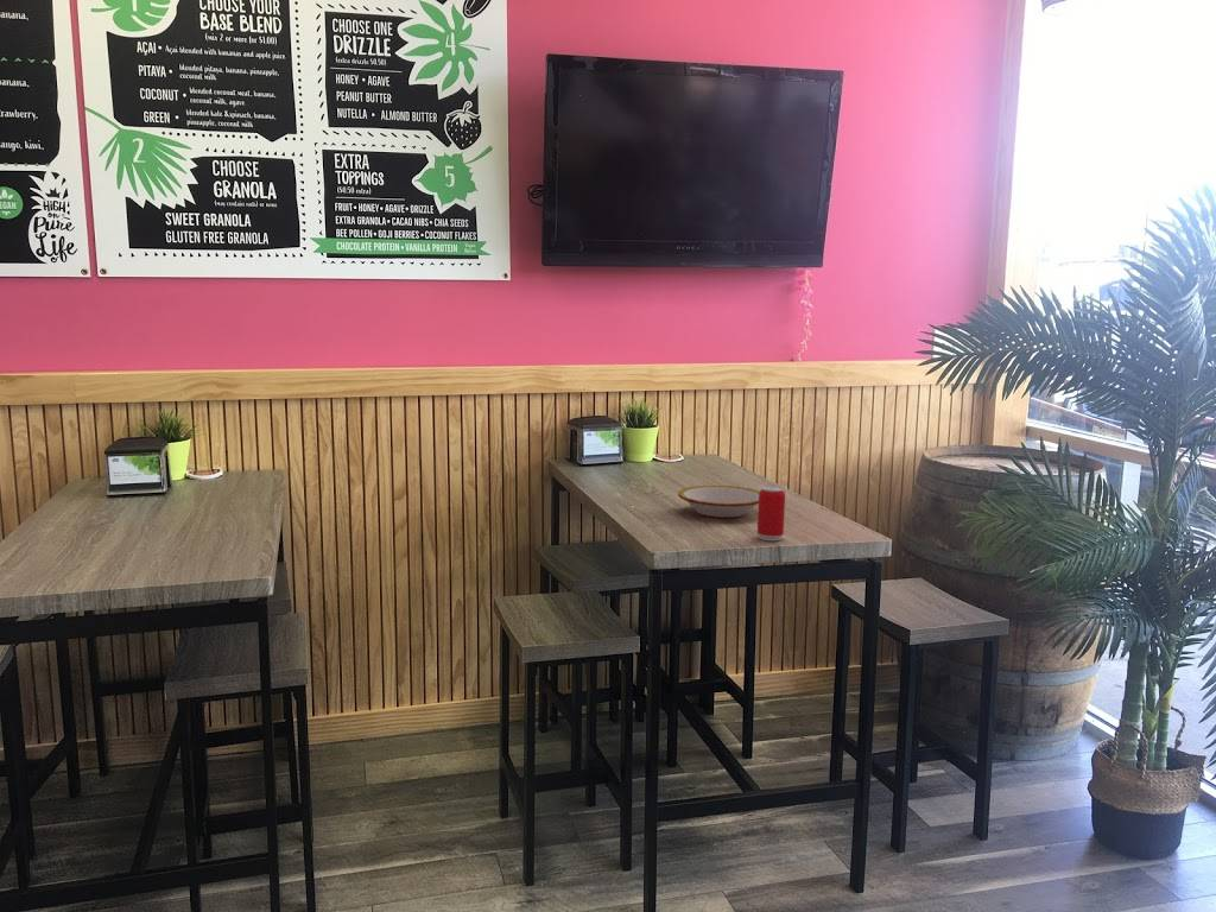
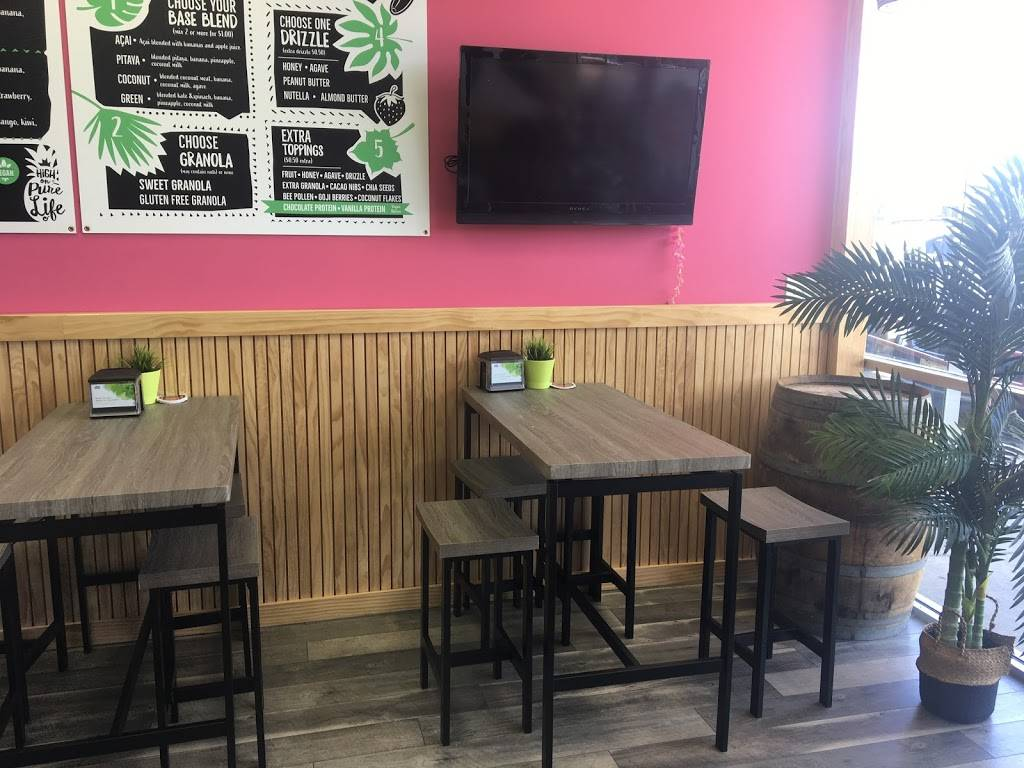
- bowl (721, 502)
- beverage can (771, 513)
